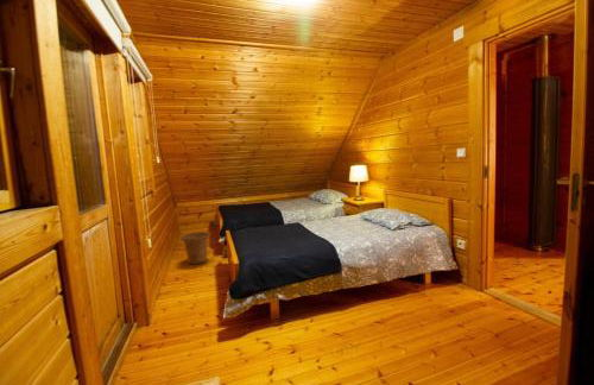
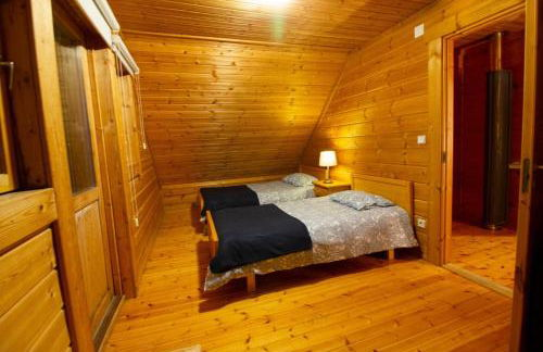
- basket (196, 248)
